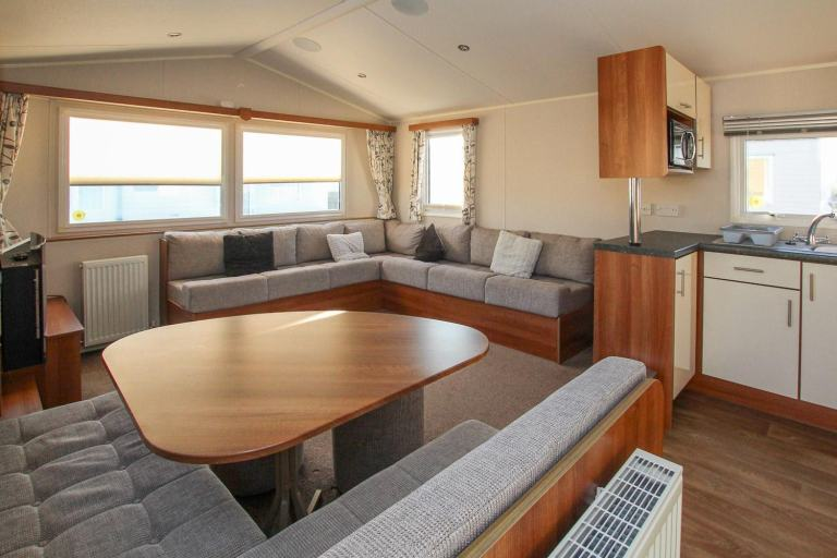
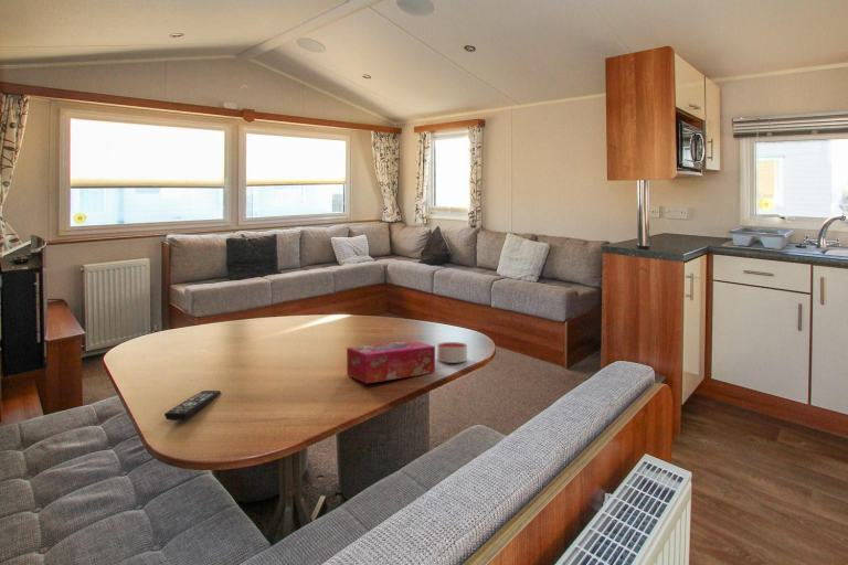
+ candle (452, 351)
+ remote control (194, 404)
+ tissue box (391, 360)
